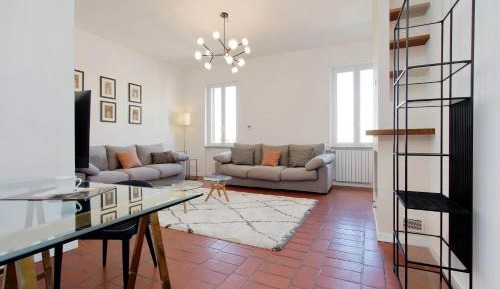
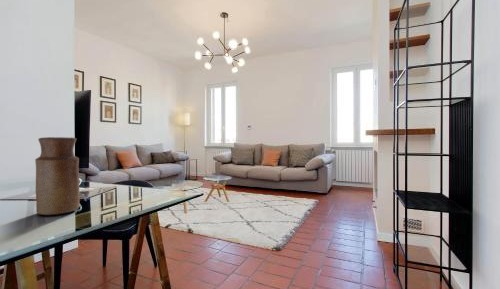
+ vase (58, 174)
